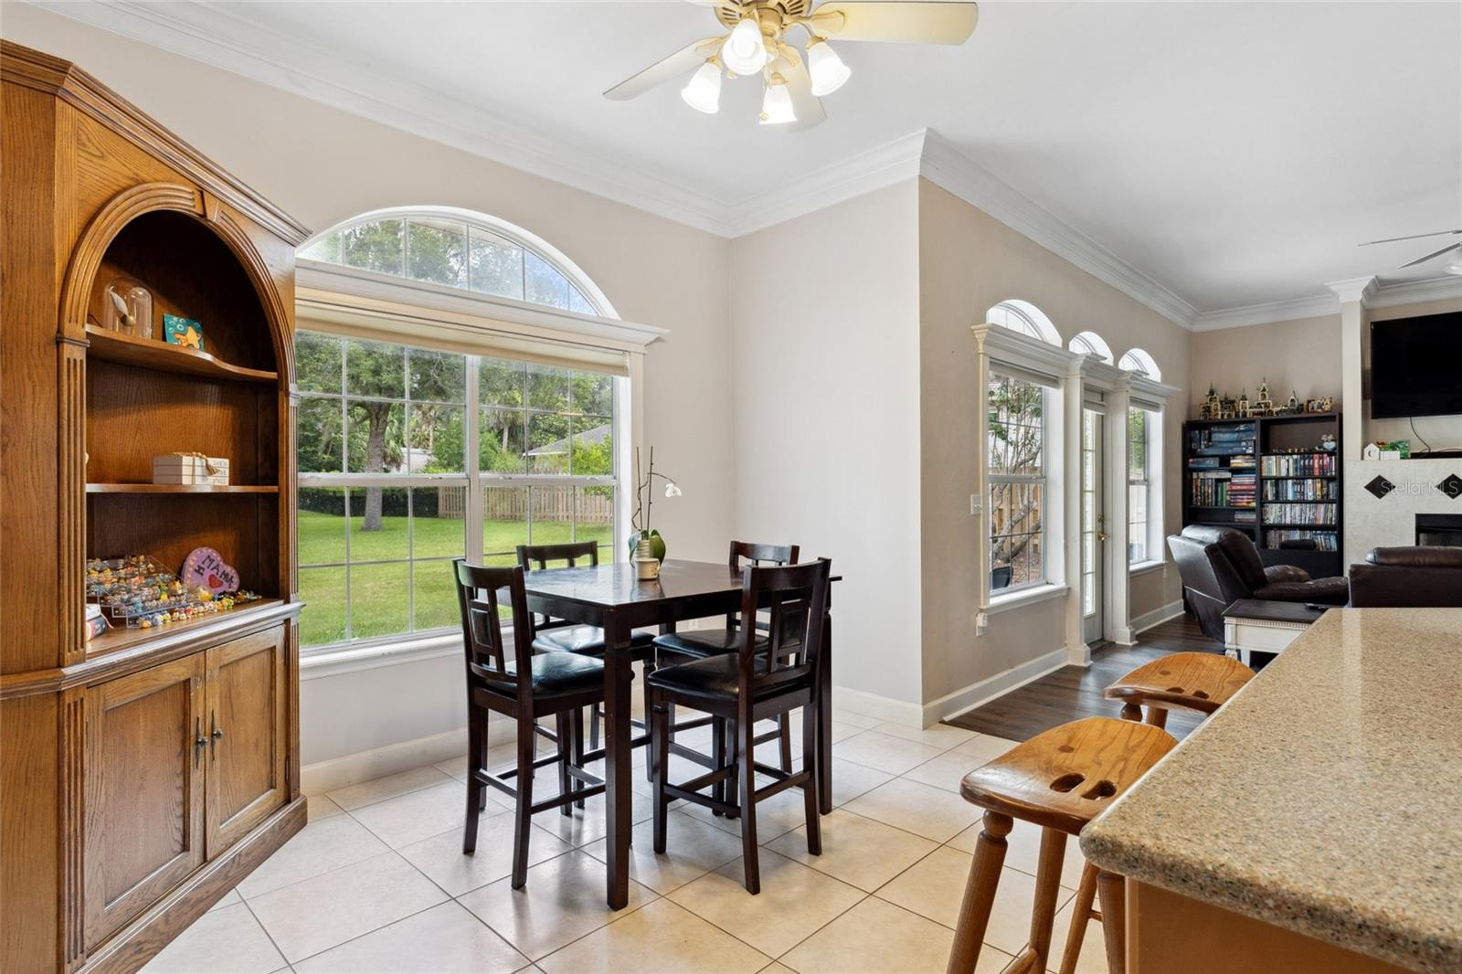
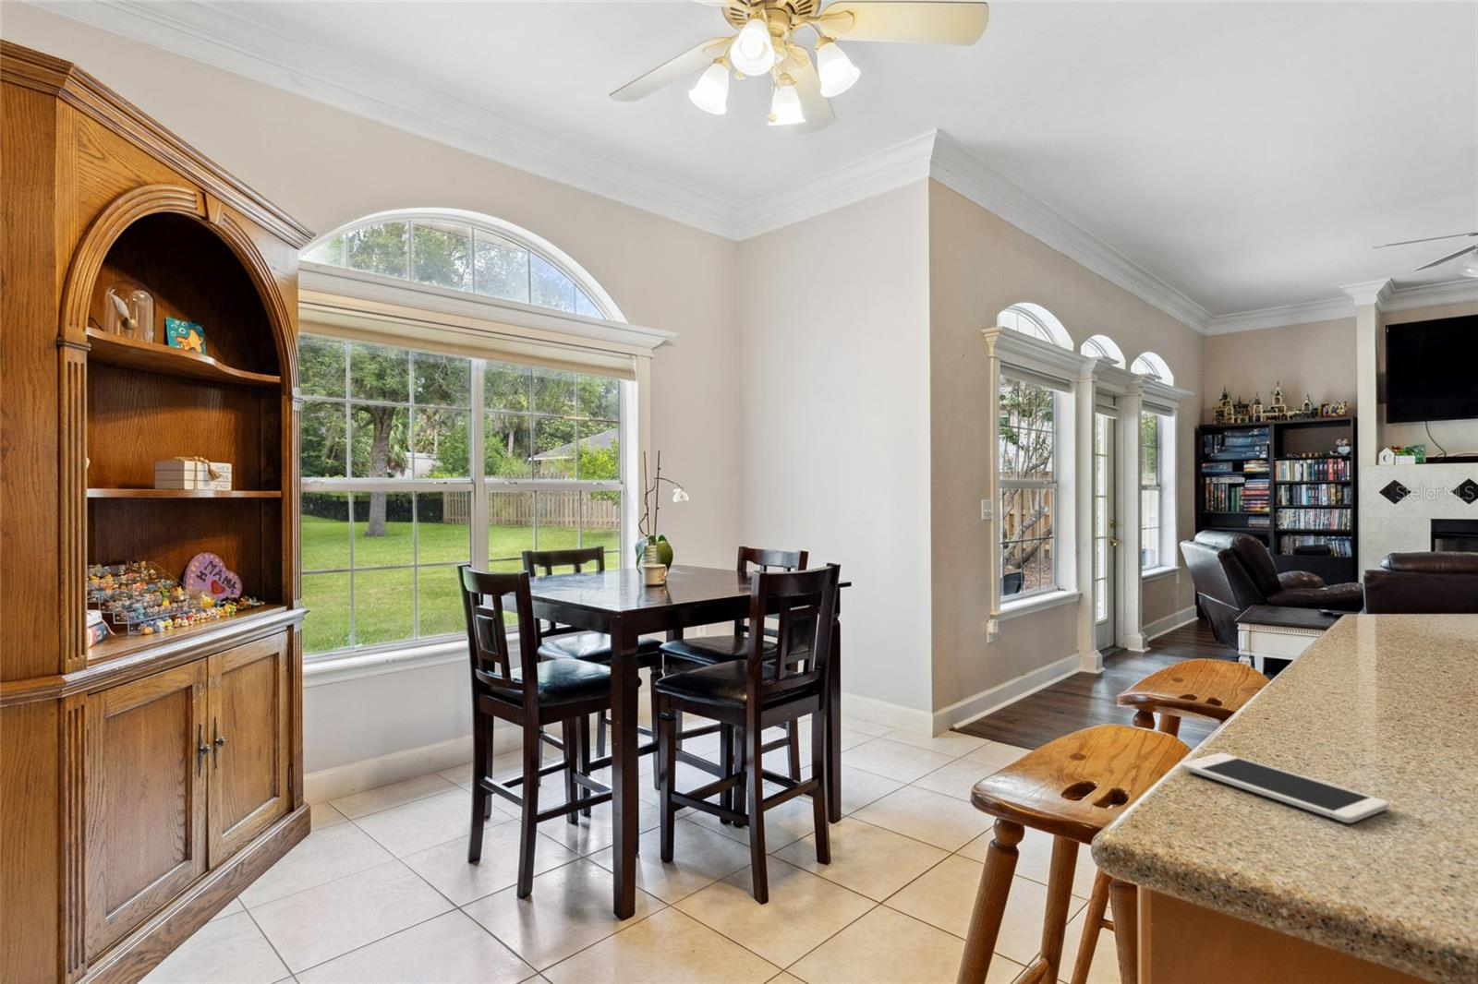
+ cell phone (1278, 784)
